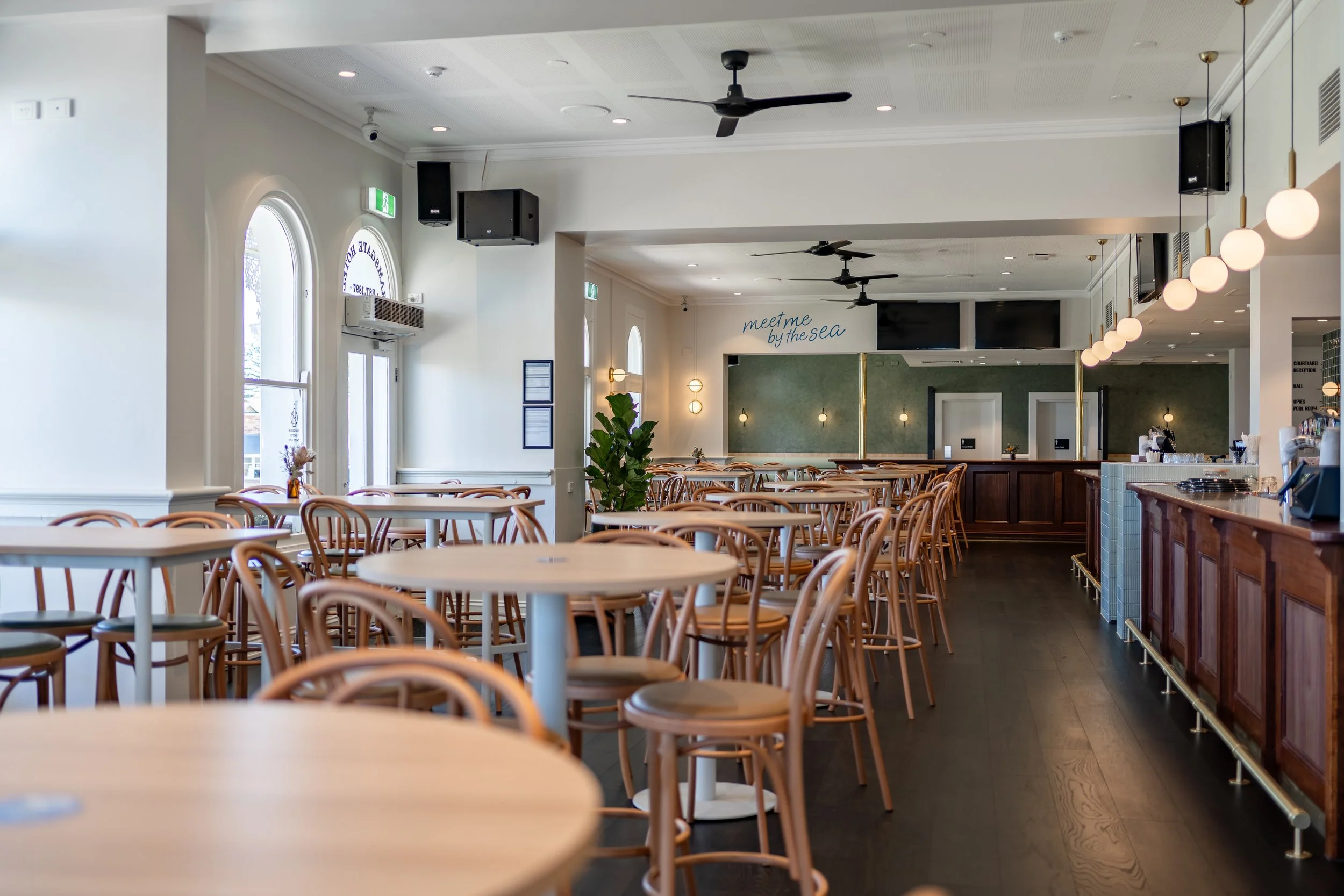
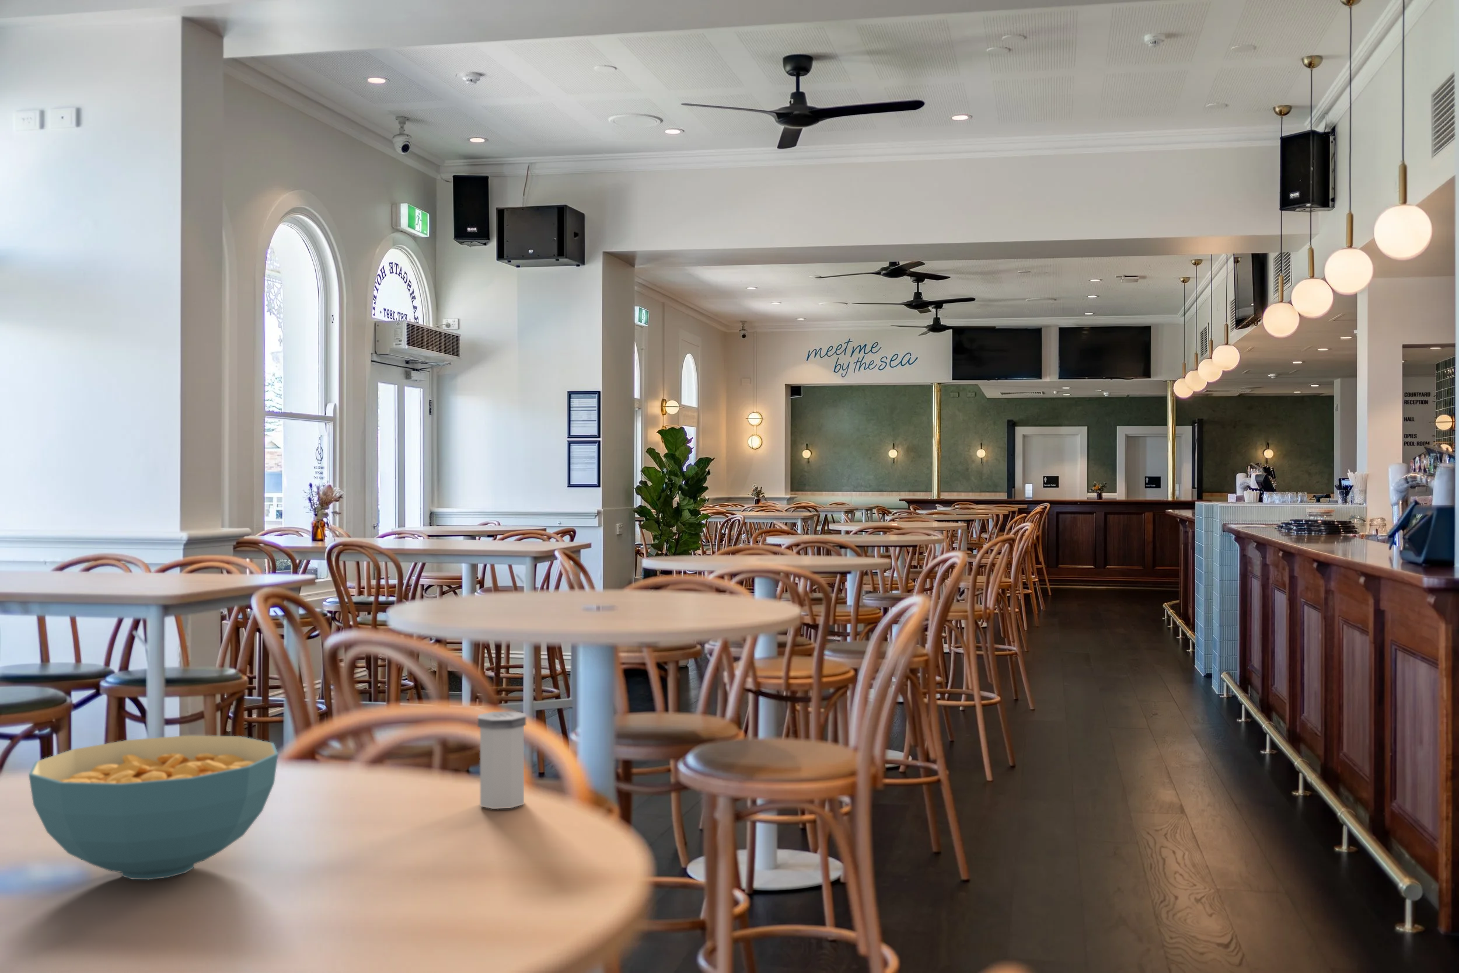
+ salt shaker (502, 759)
+ cereal bowl (158, 813)
